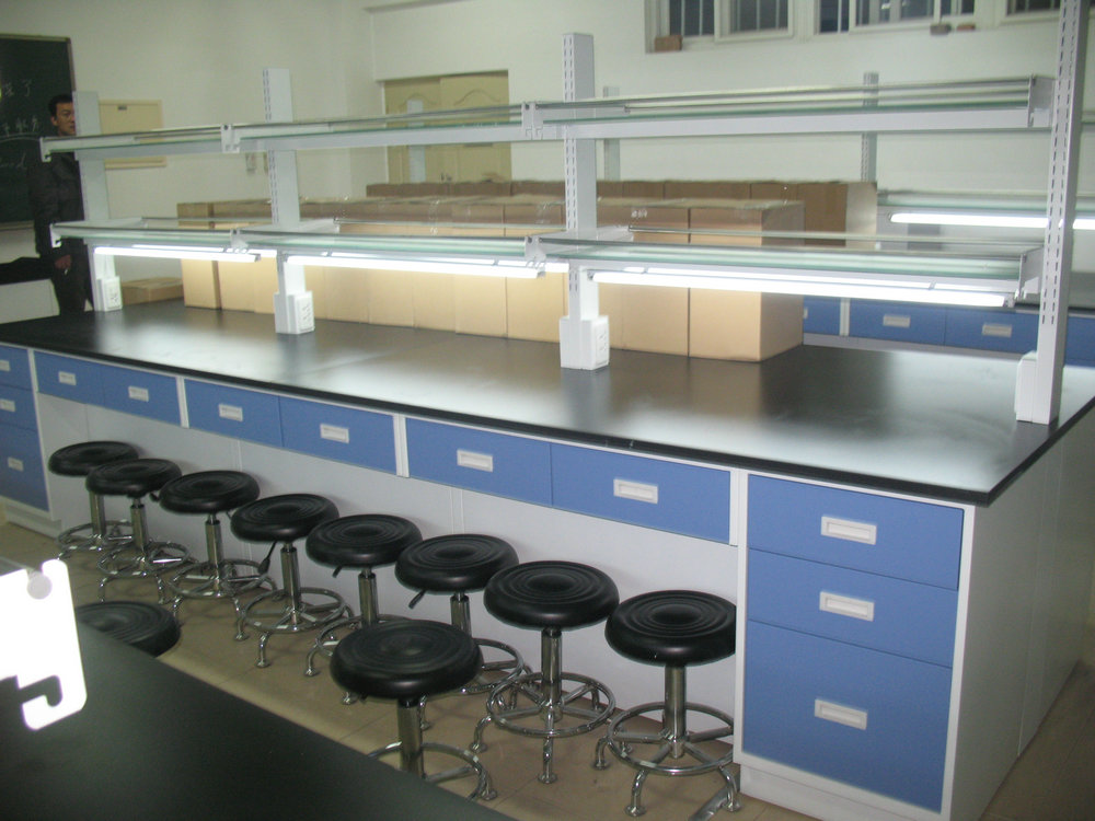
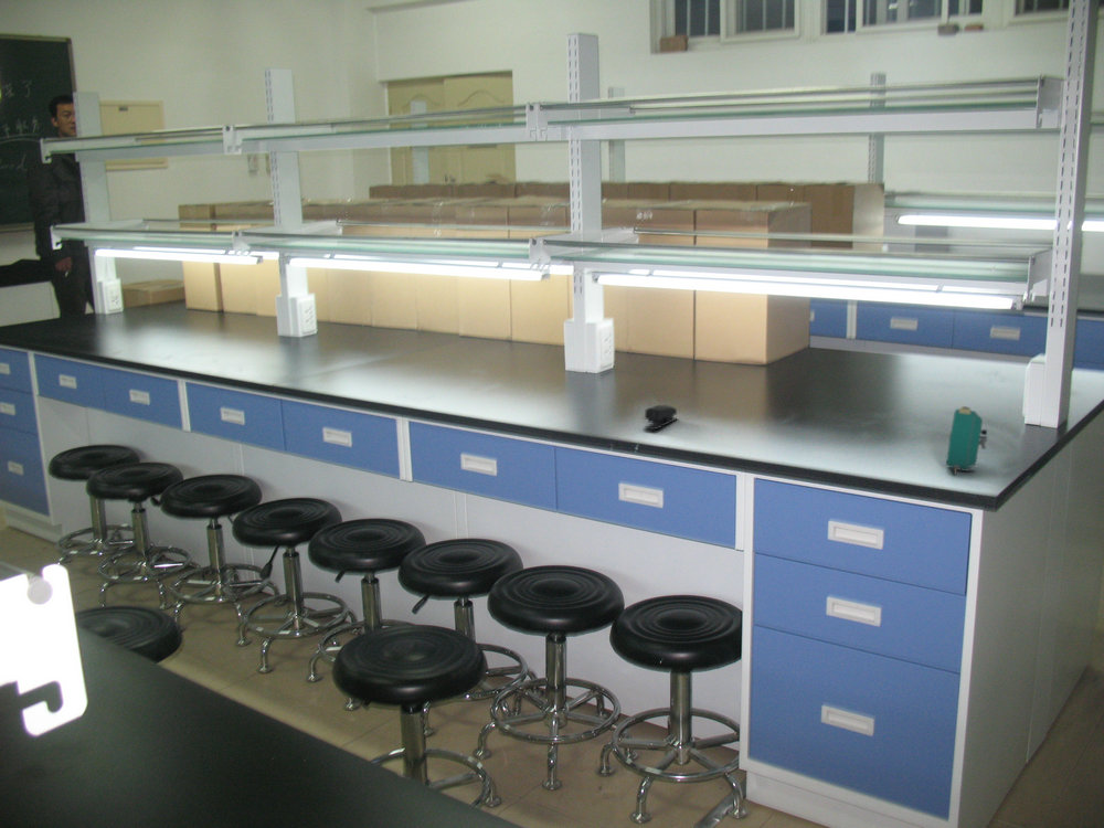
+ stapler (660, 414)
+ alarm clock (967, 438)
